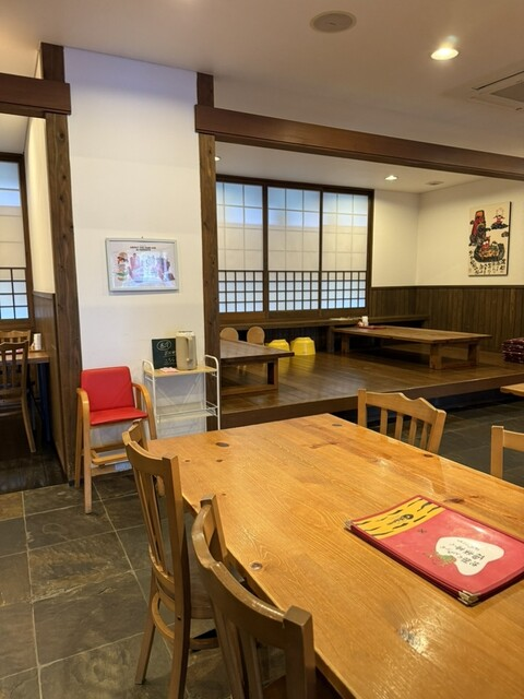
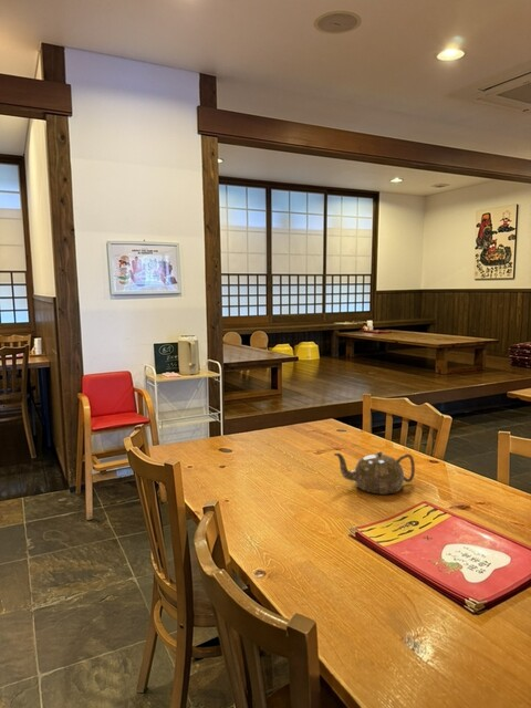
+ teapot (374, 468)
